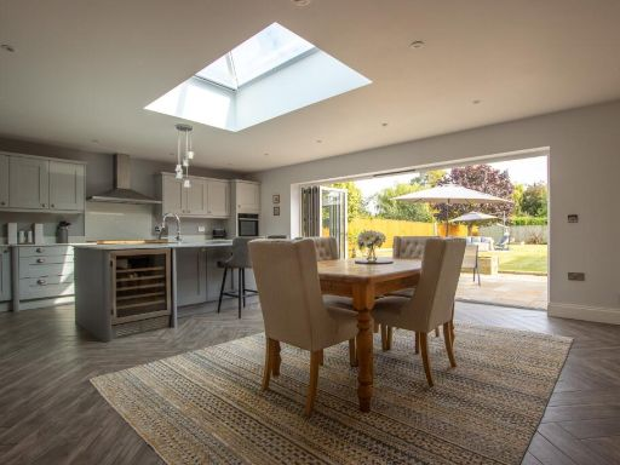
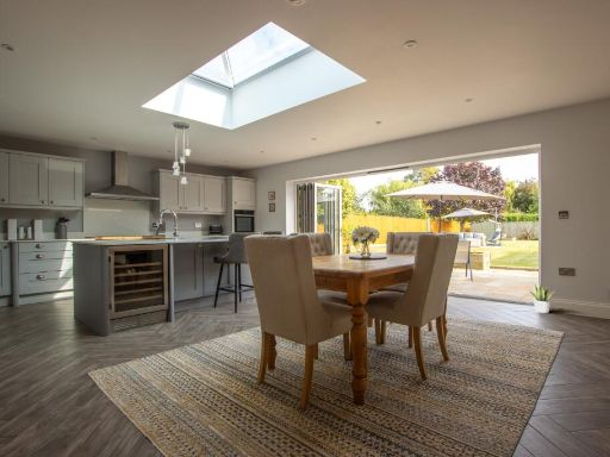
+ potted plant (542, 296)
